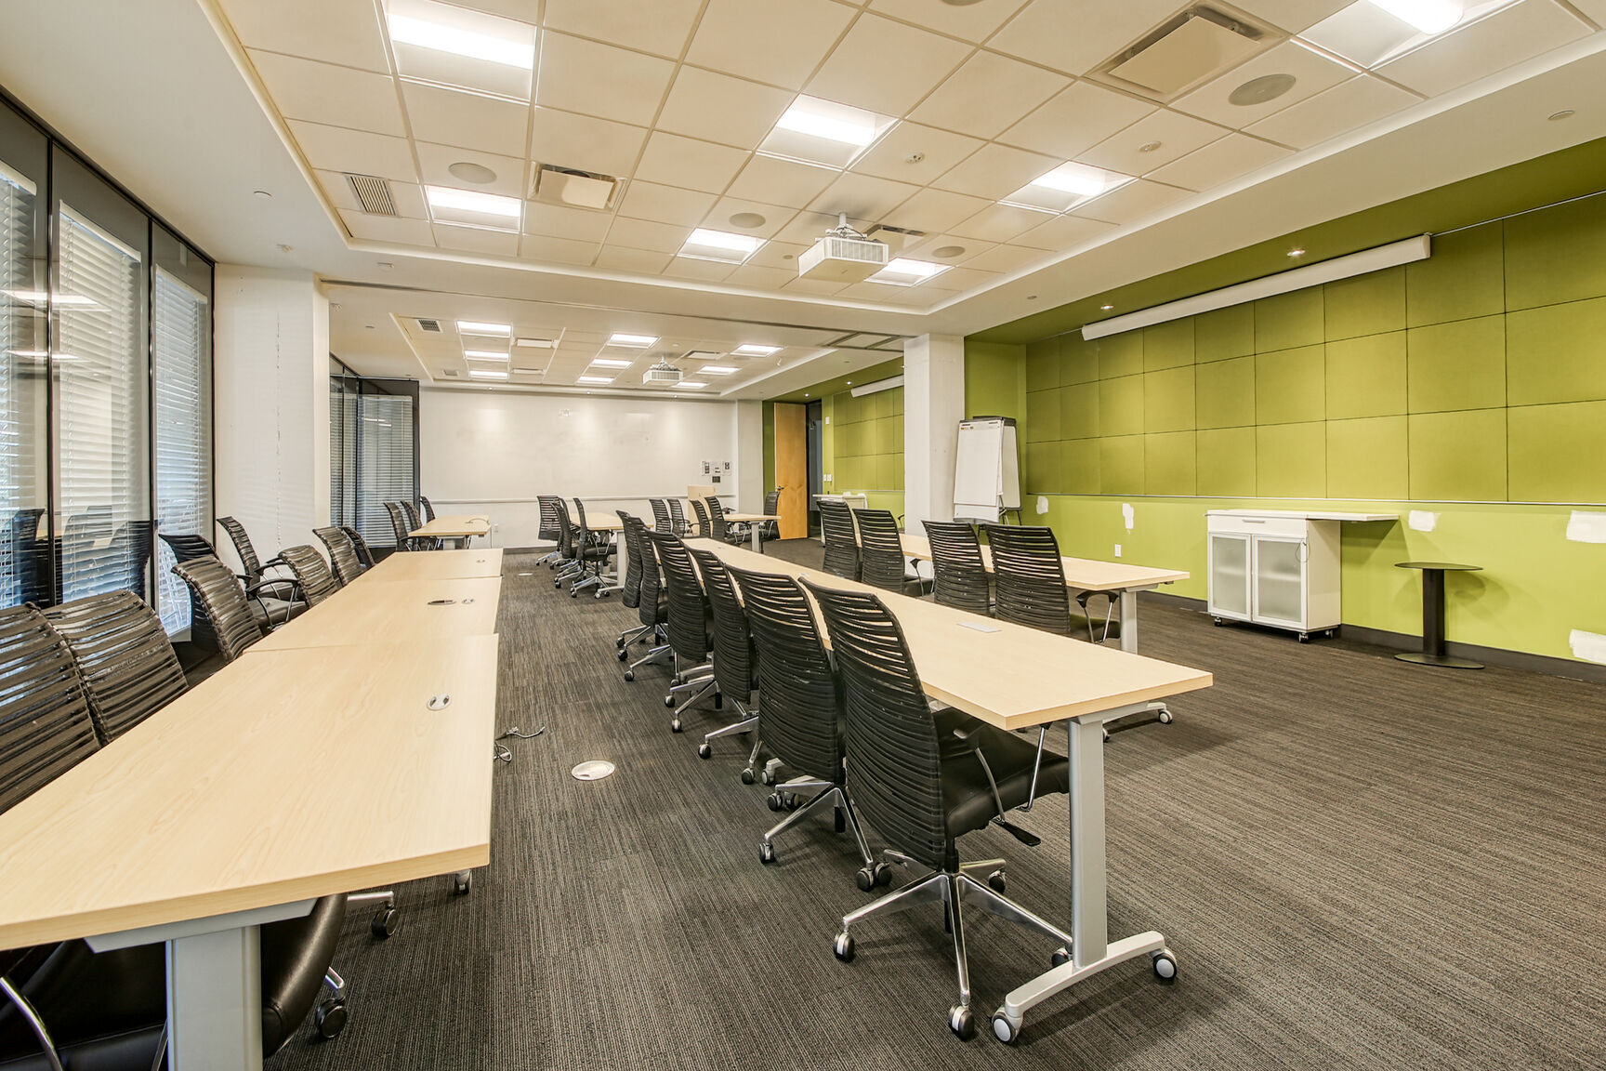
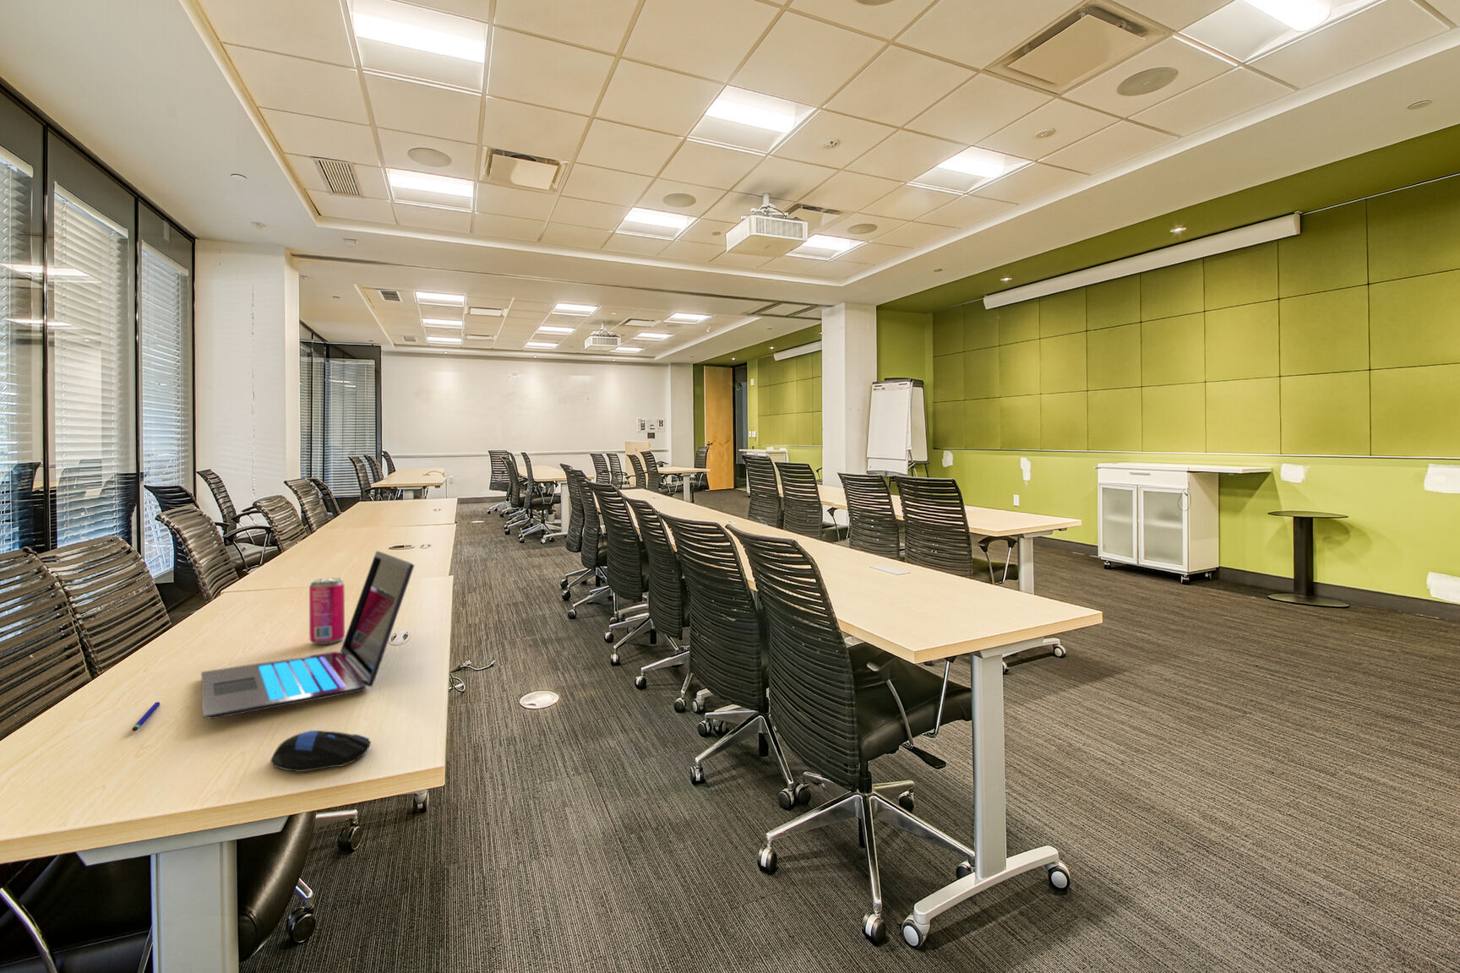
+ laptop (309, 656)
+ computer mouse (320, 745)
+ beverage can (327, 610)
+ pen (147, 716)
